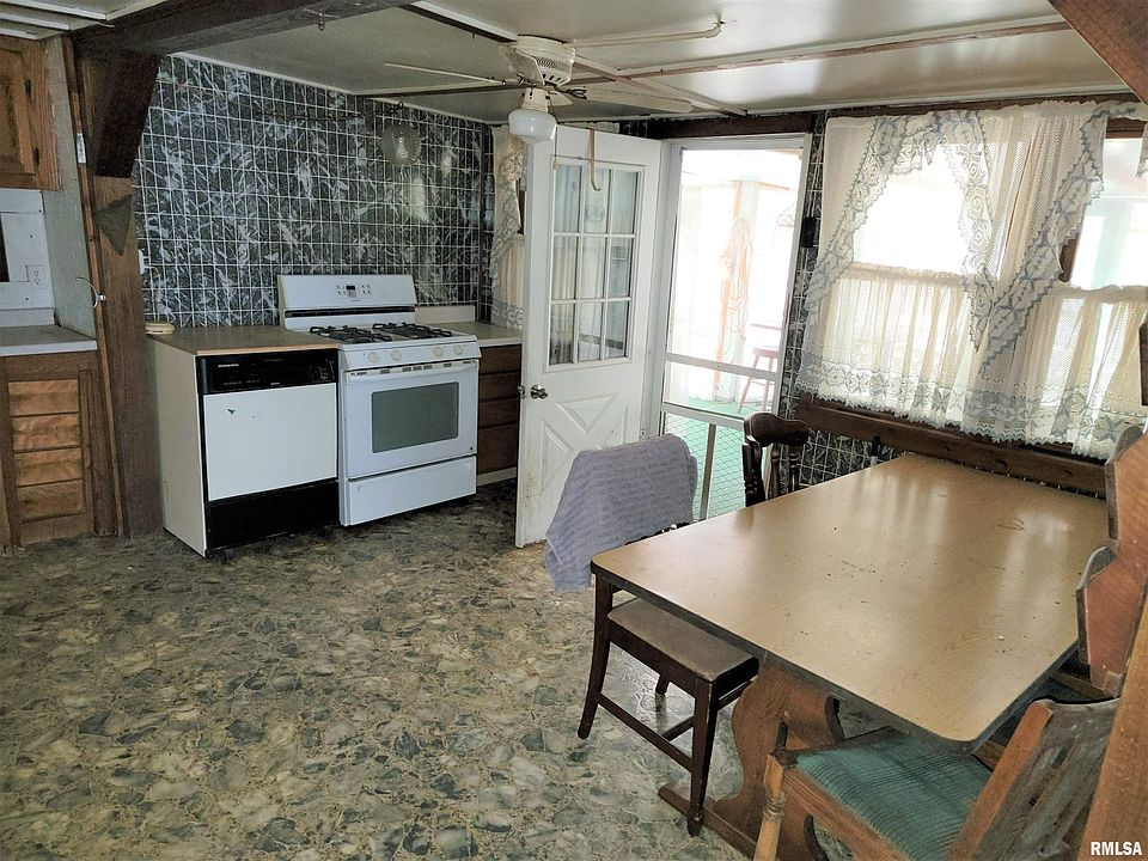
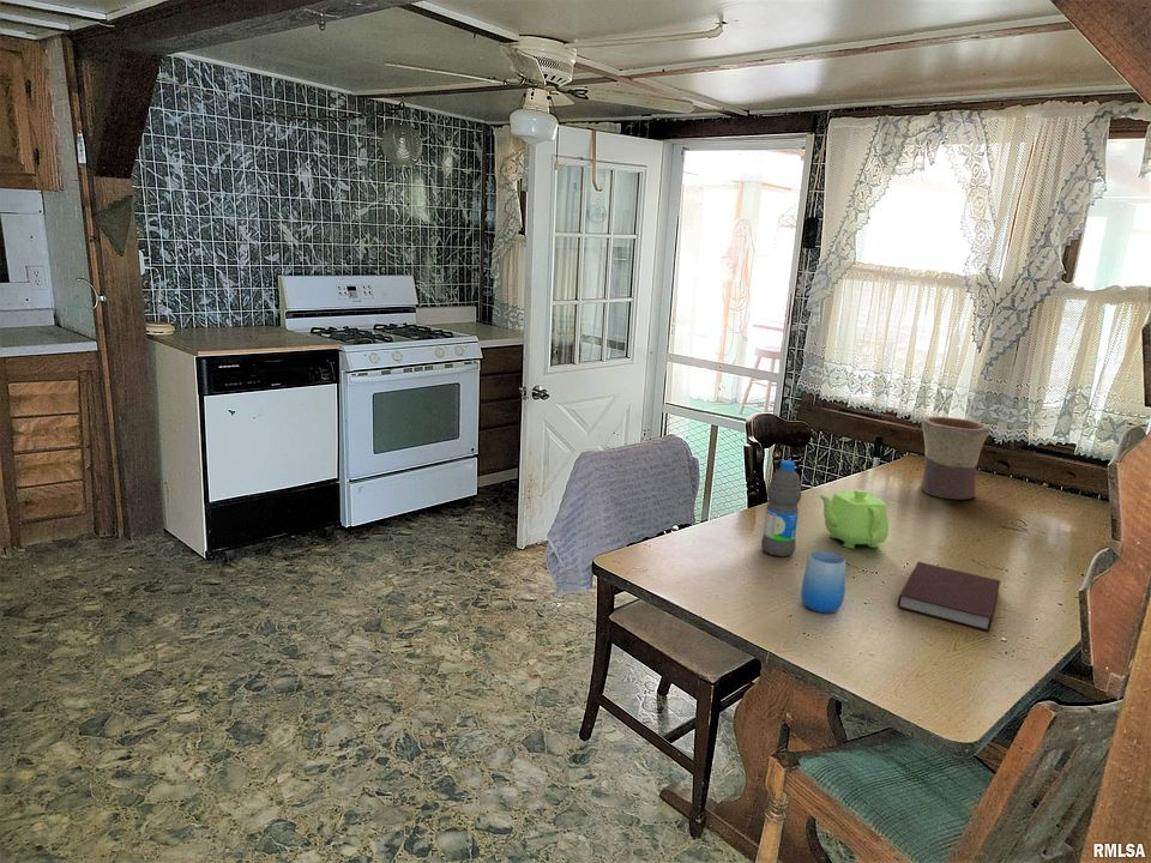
+ teapot (848, 515)
+ water bottle (782, 507)
+ cup (824, 581)
+ flower pot (950, 457)
+ notebook (950, 593)
